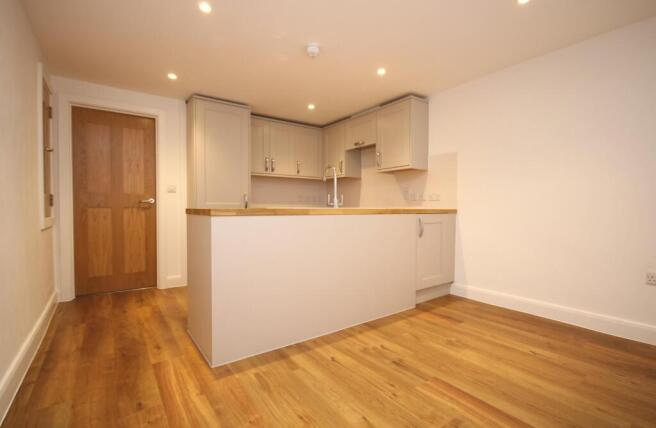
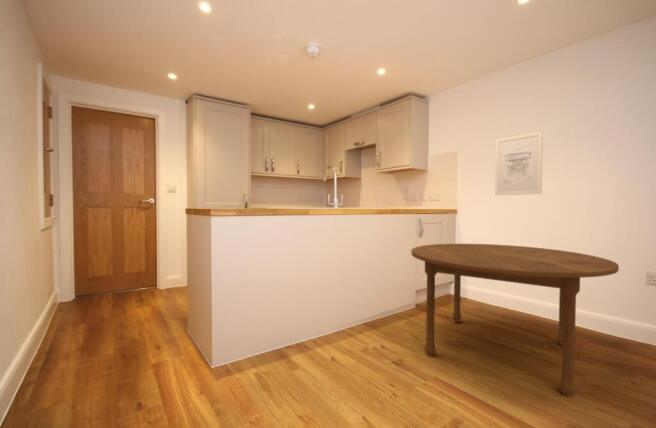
+ dining table (499, 280)
+ wall art (517, 165)
